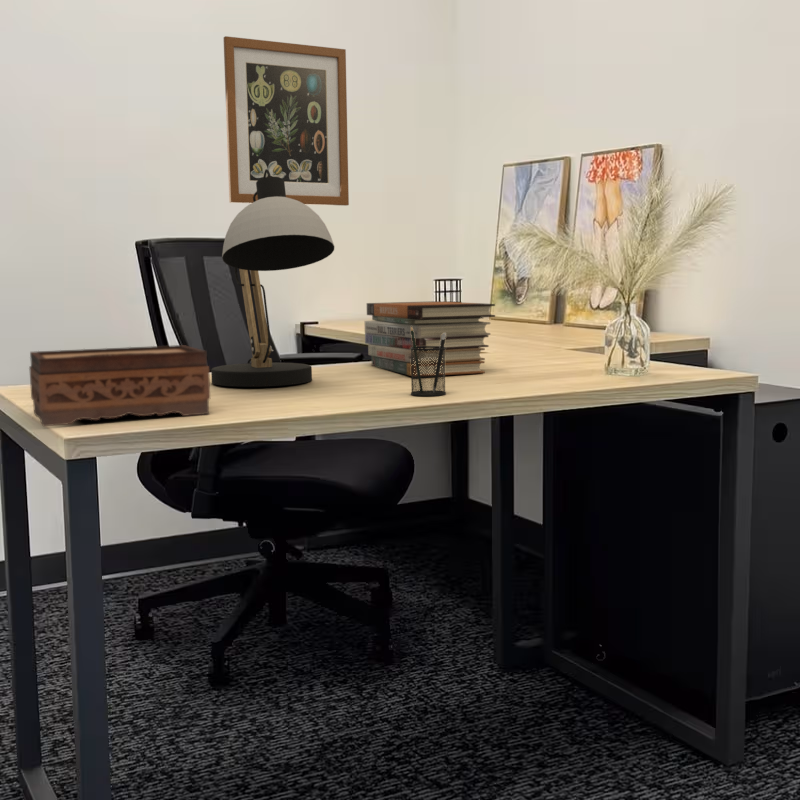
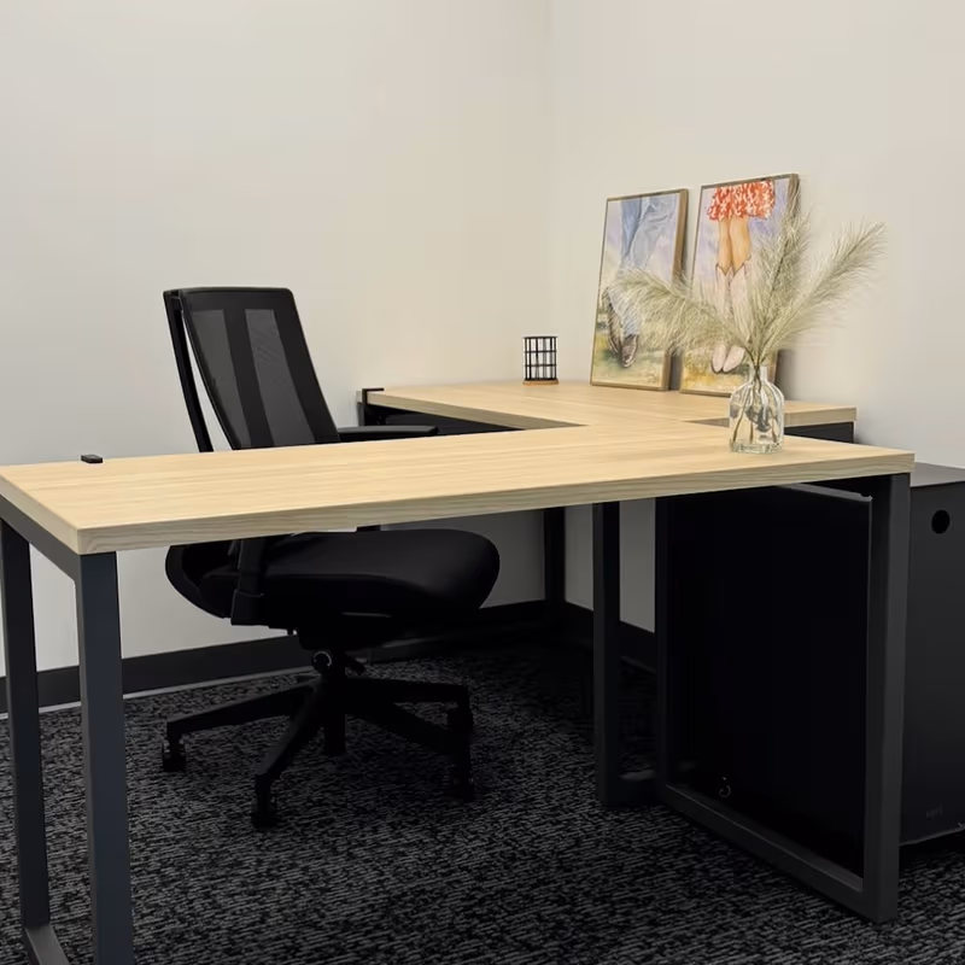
- tissue box (118, 382)
- desk lamp (259, 279)
- book stack (426, 336)
- wall art (288, 124)
- pencil holder (428, 360)
